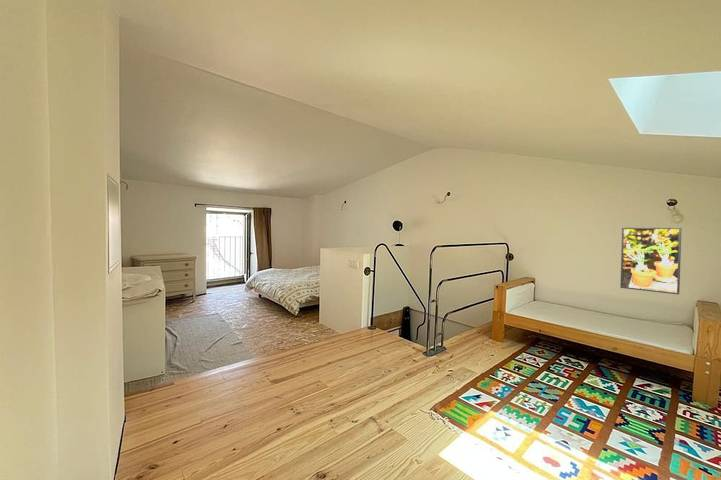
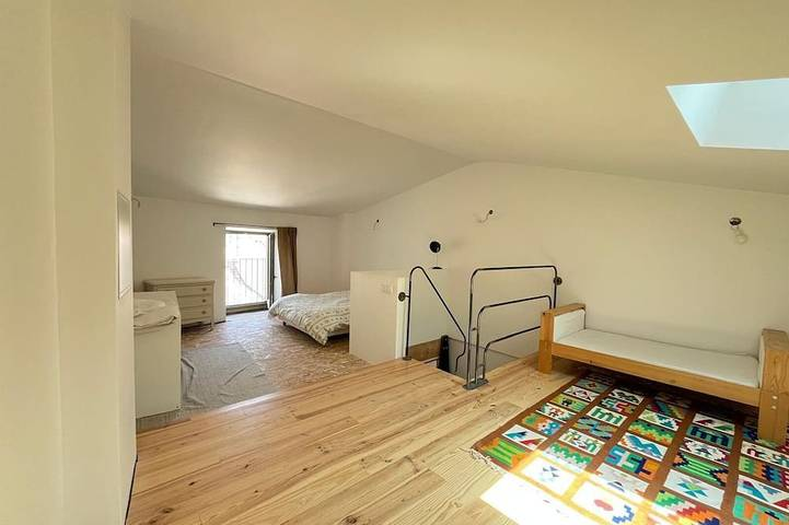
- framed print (649, 259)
